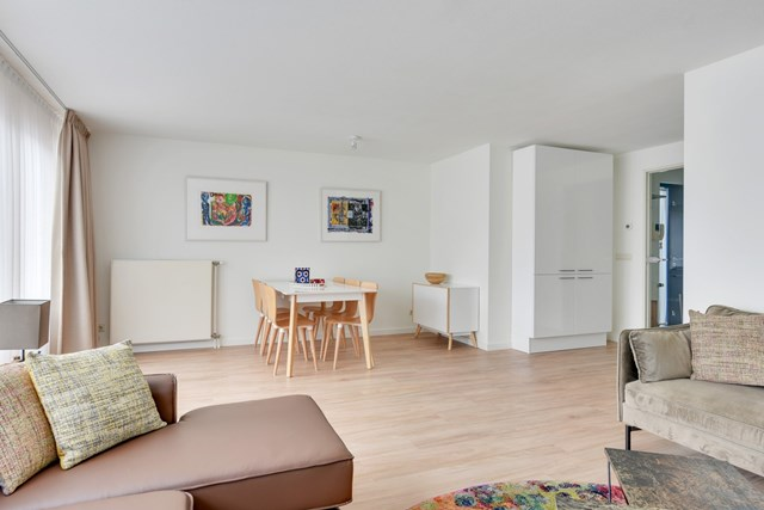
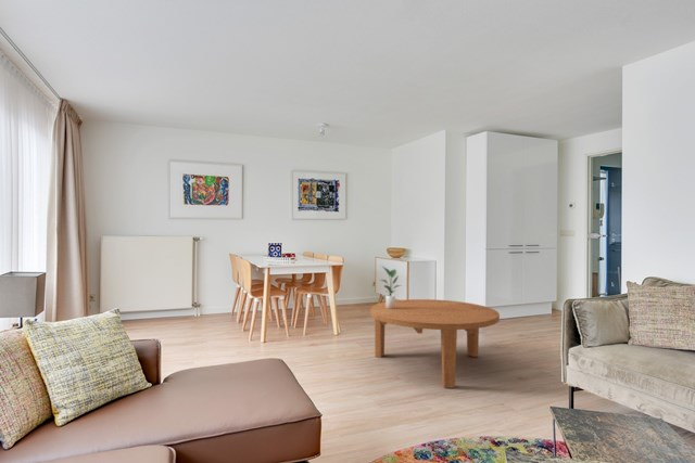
+ coffee table (432, 329)
+ potted plant (390, 286)
